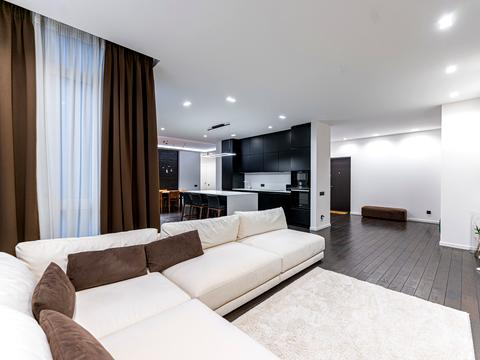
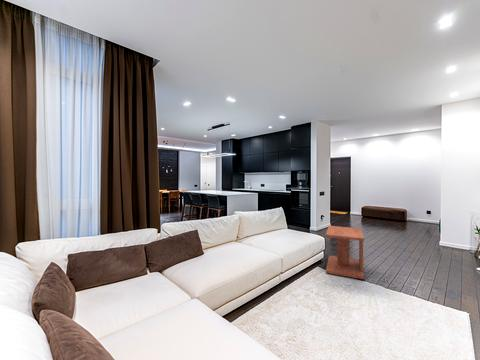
+ side table (344, 249)
